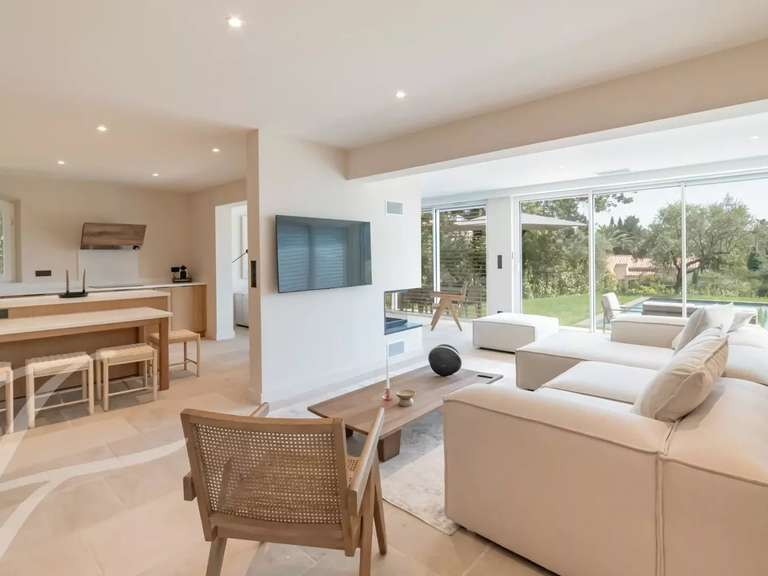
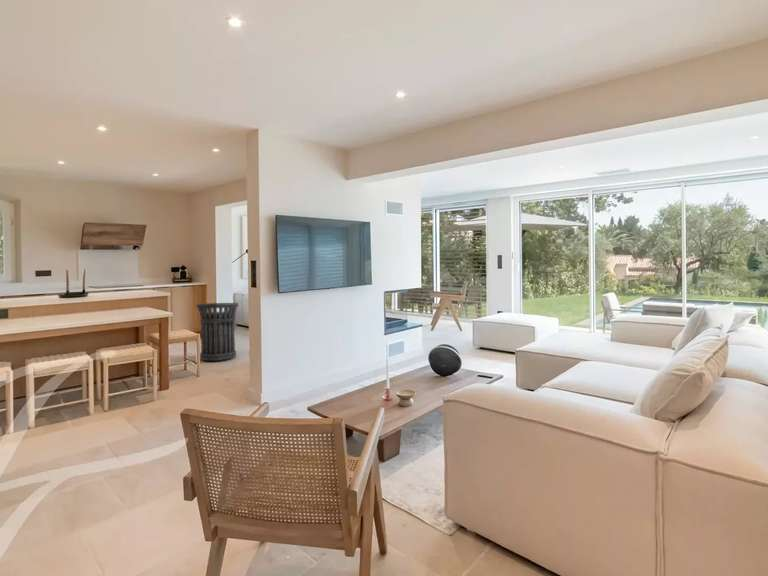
+ trash can (218, 331)
